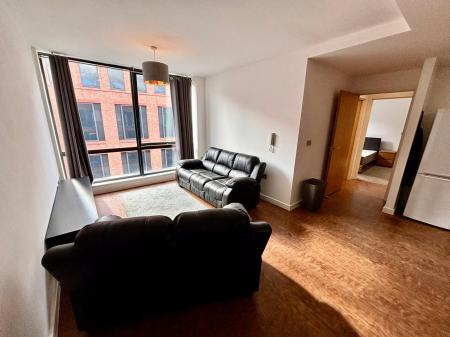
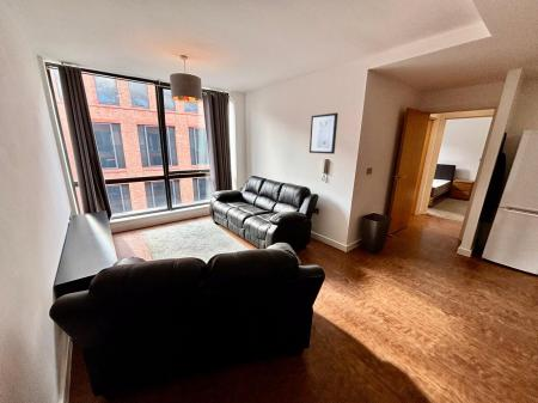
+ wall art (322, 134)
